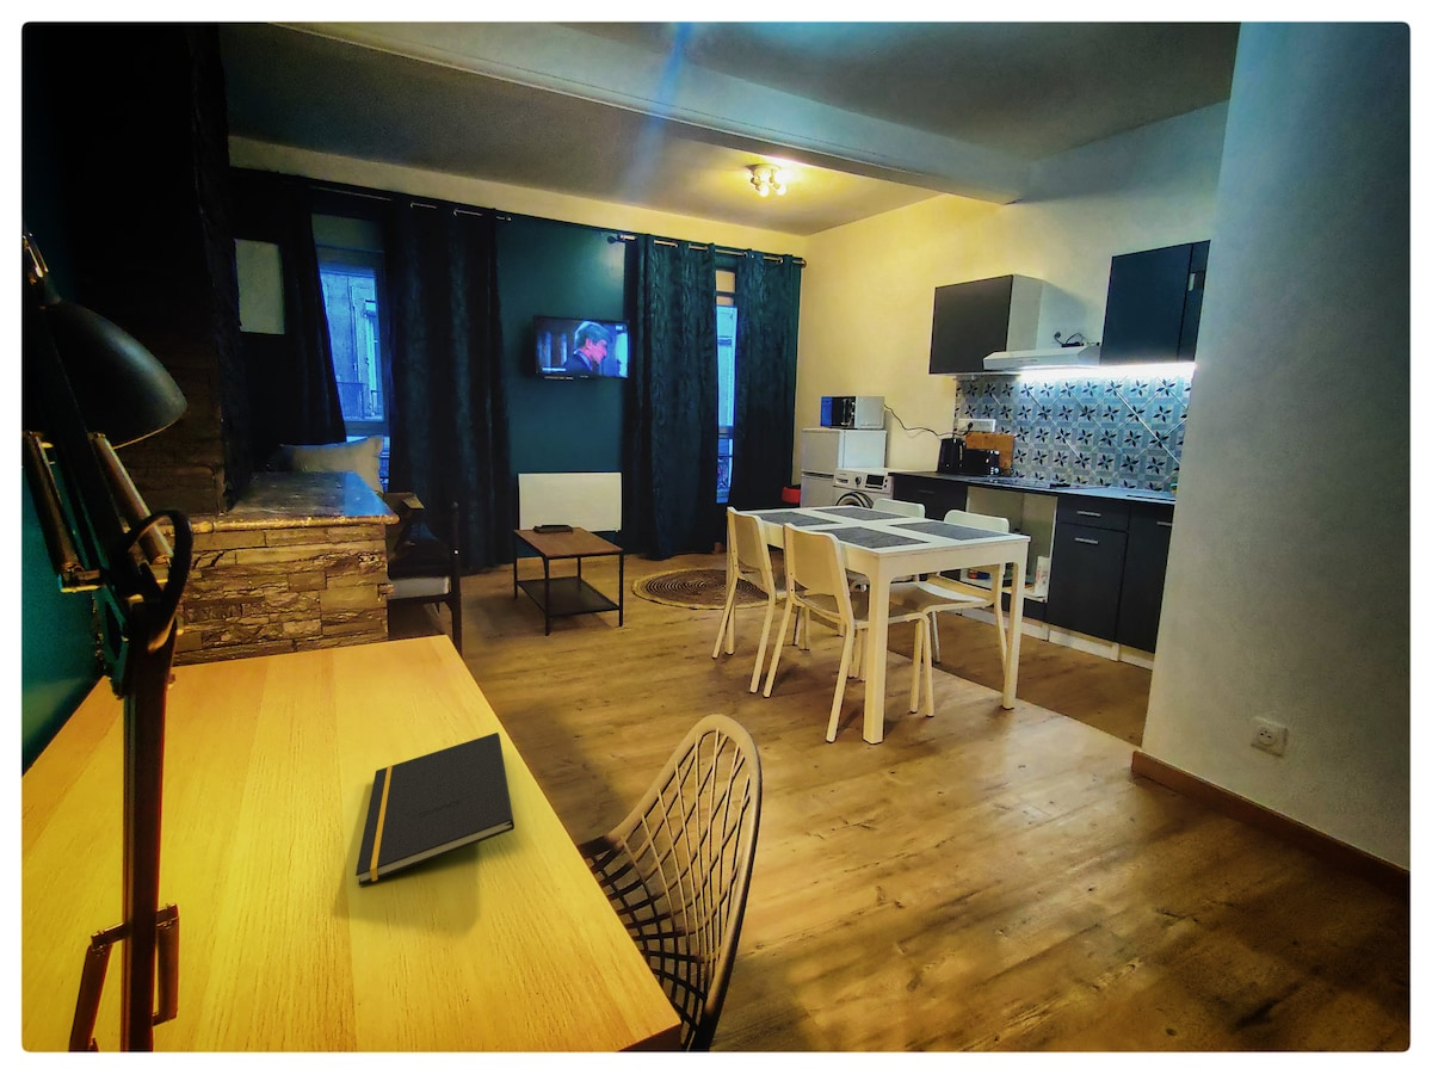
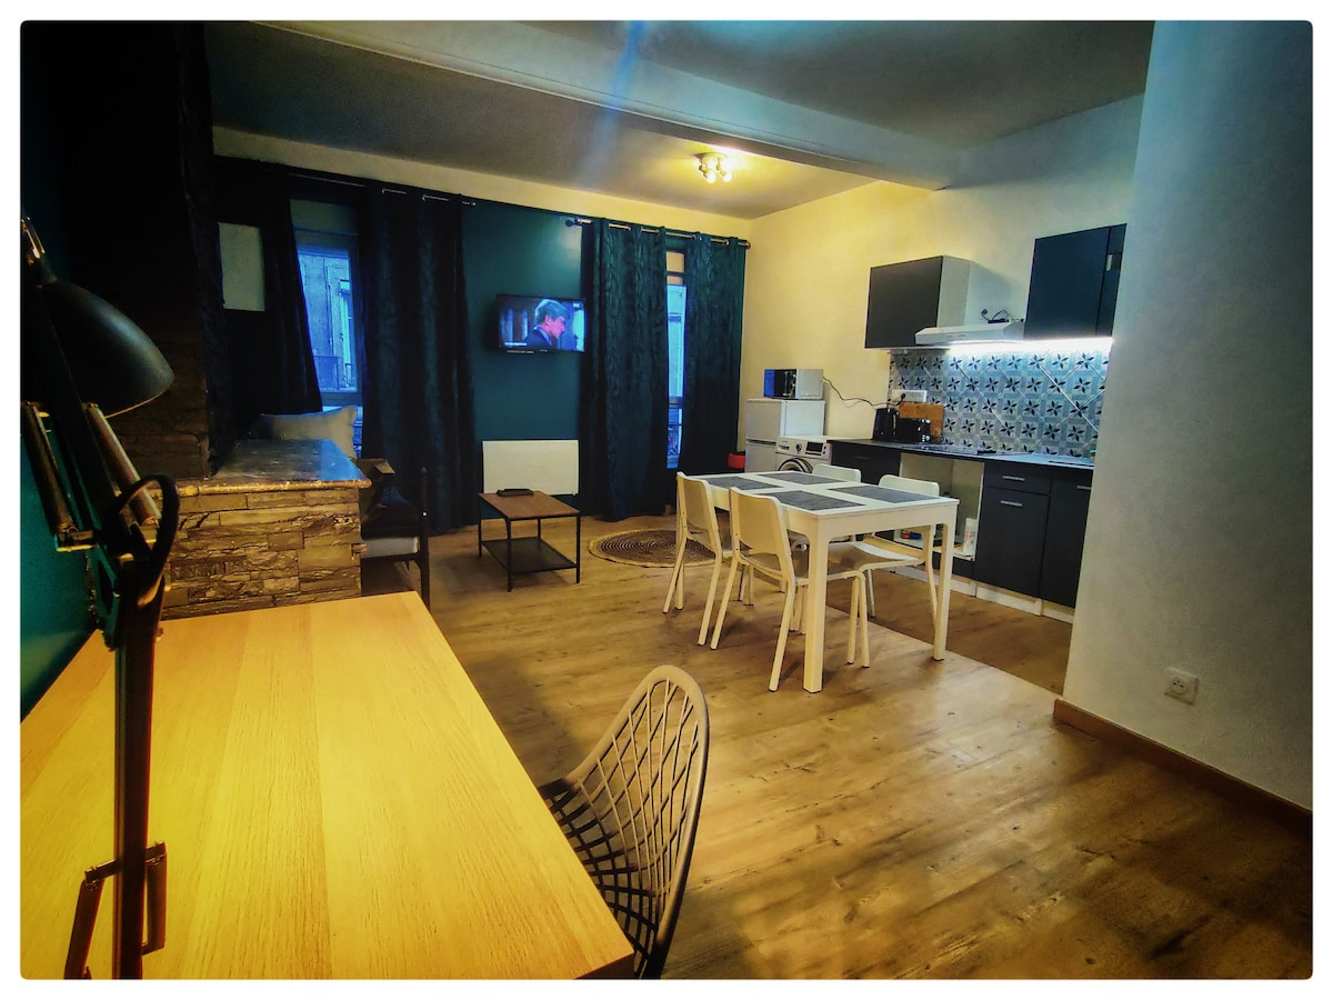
- notepad (438, 797)
